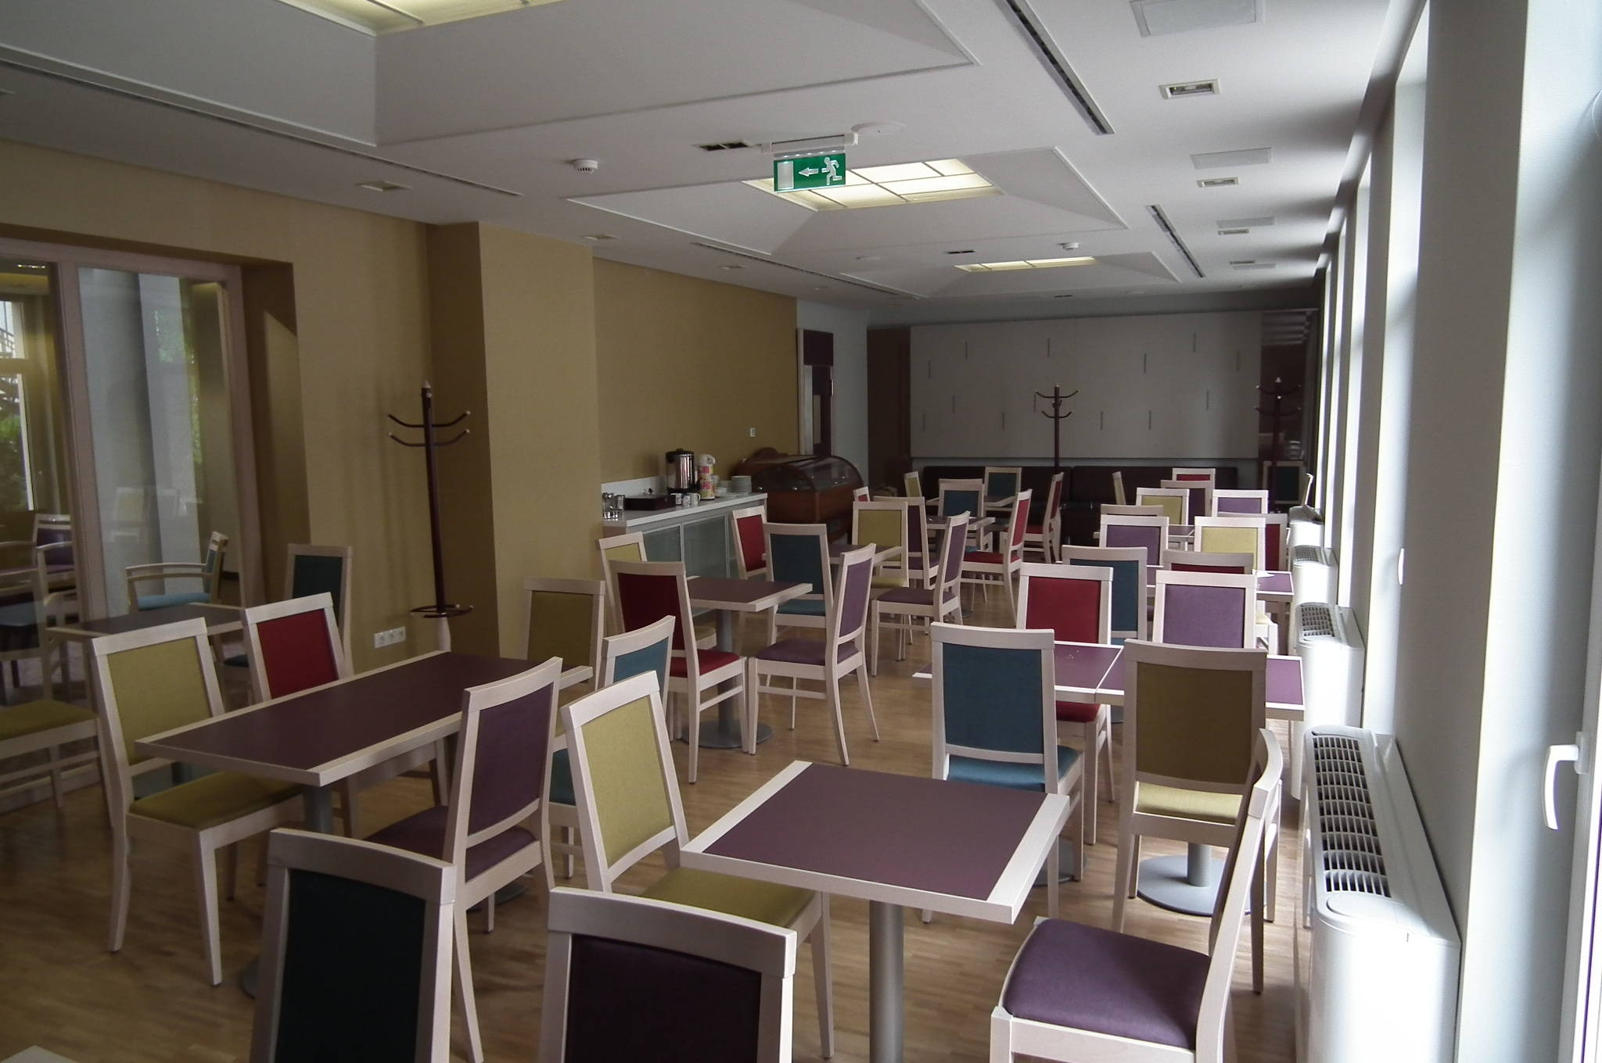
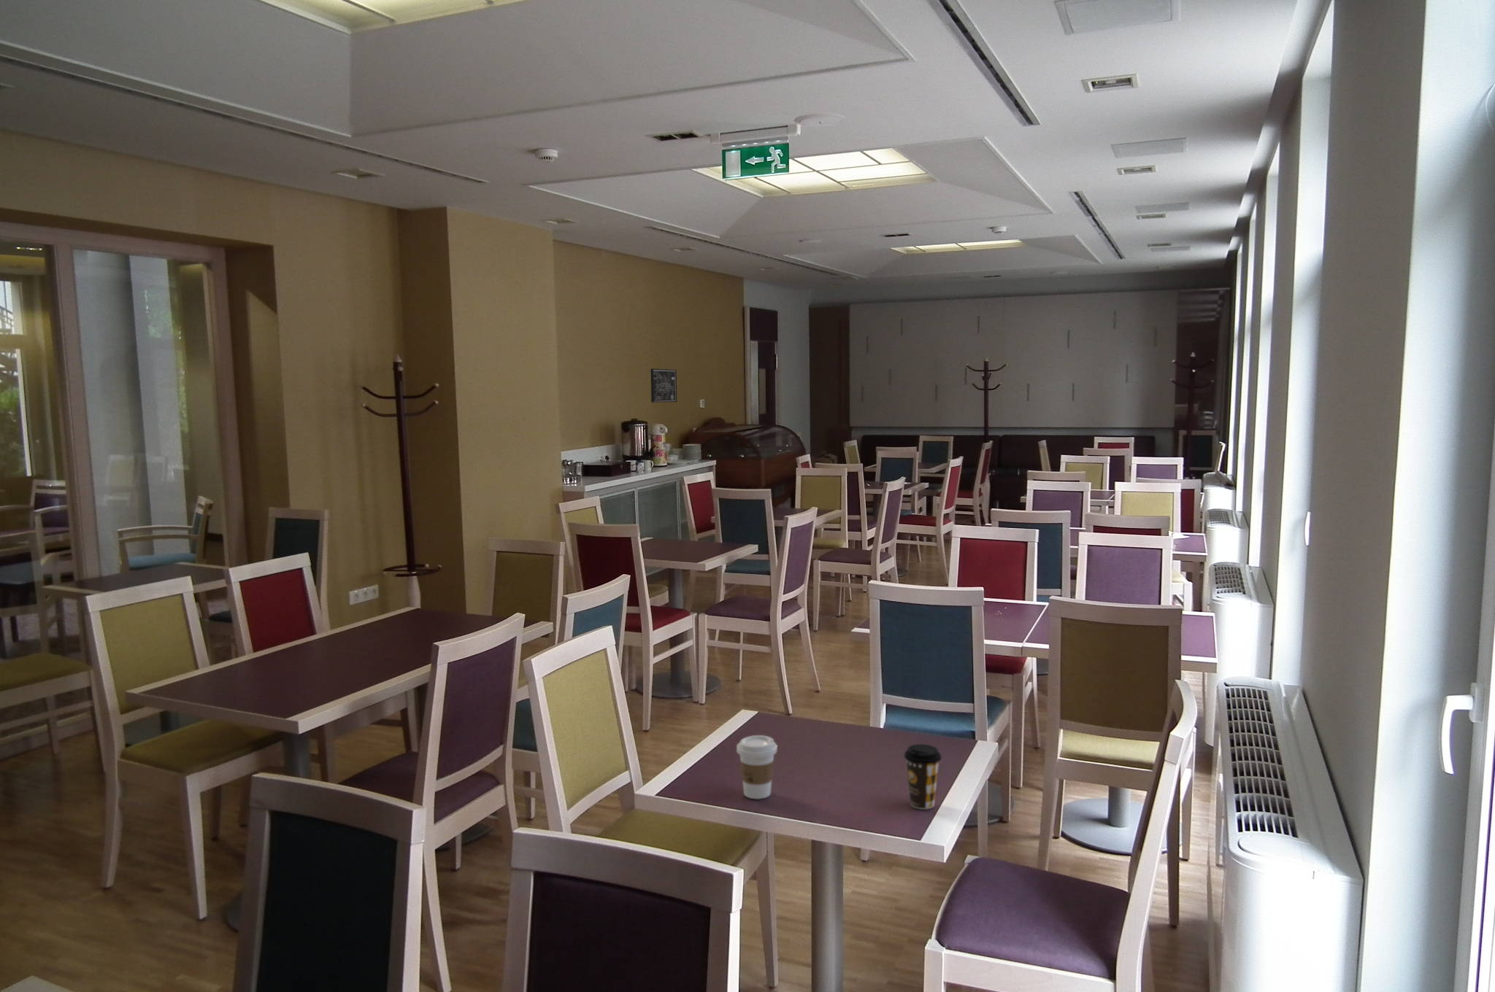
+ coffee cup (922, 777)
+ coffee cup (757, 766)
+ wall art (663, 385)
